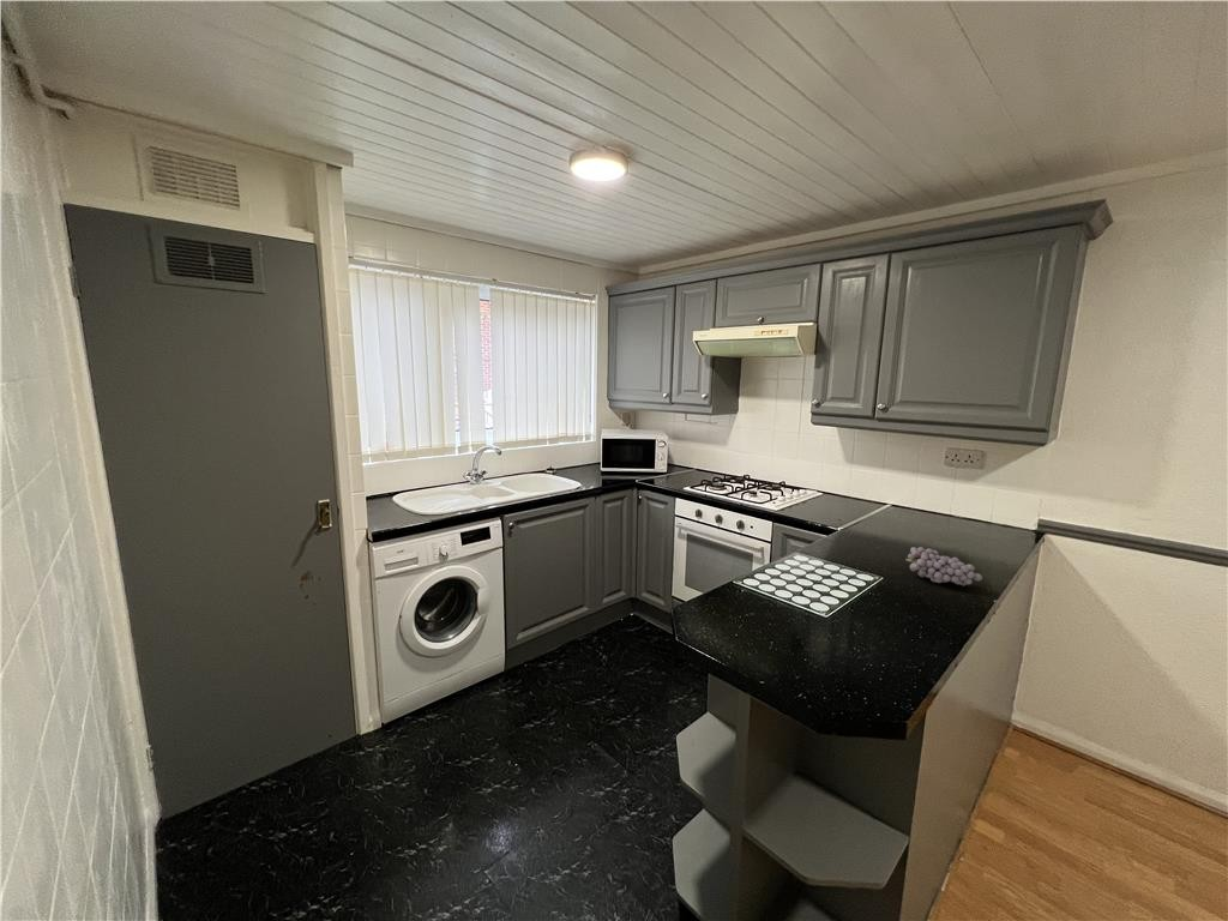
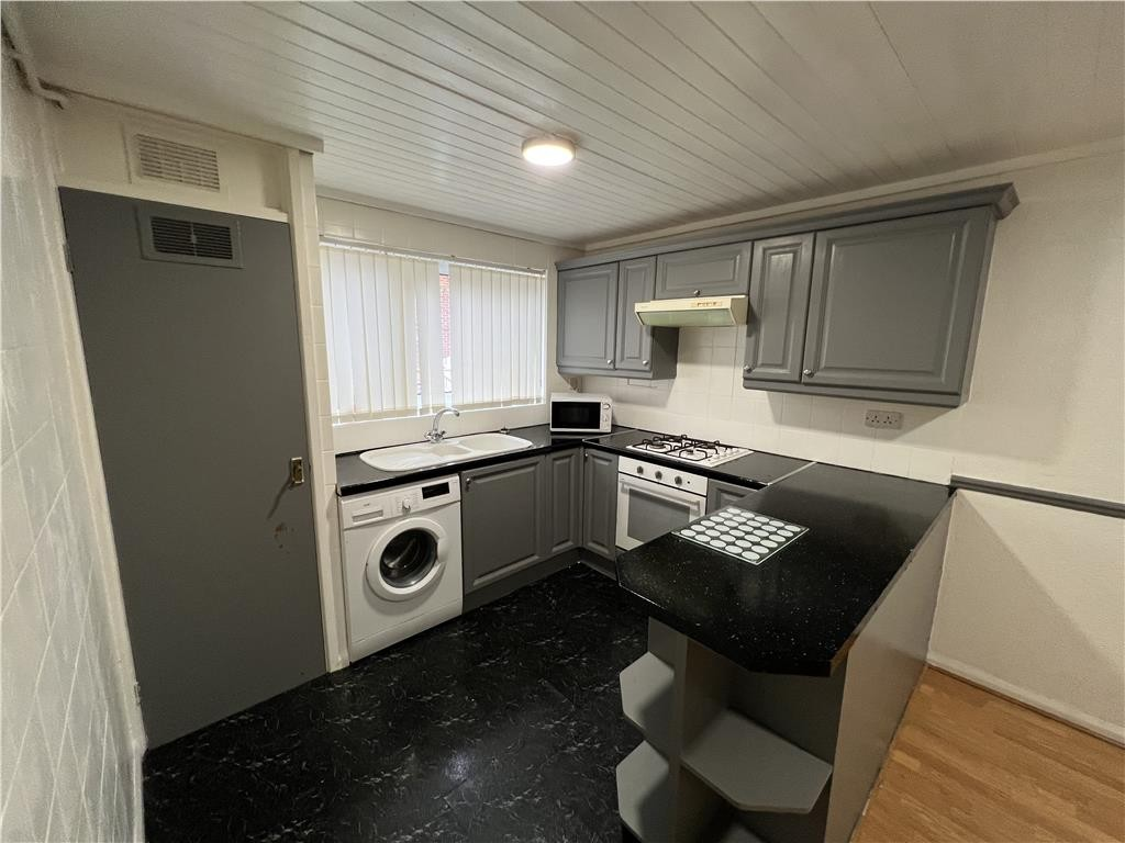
- fruit (943, 567)
